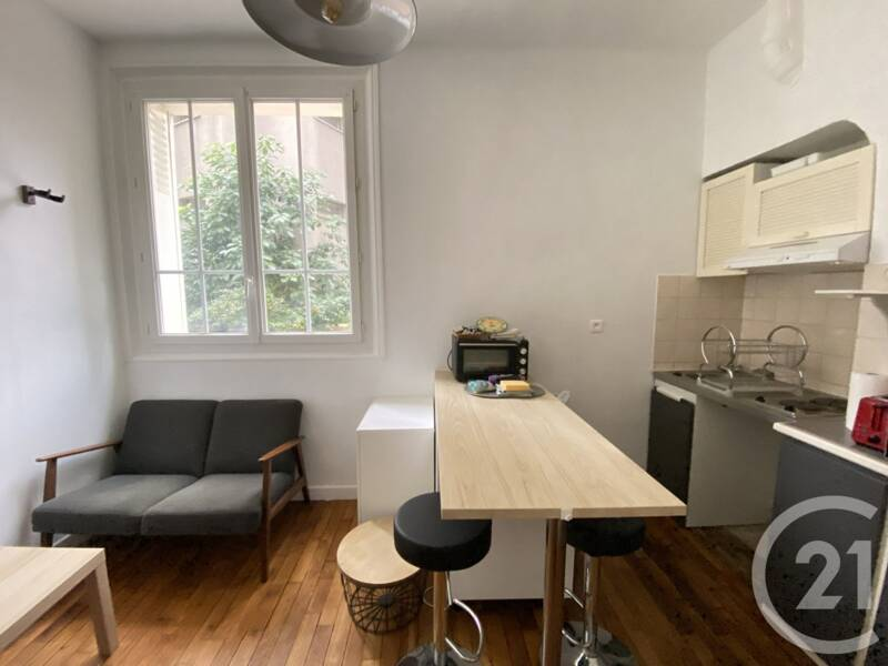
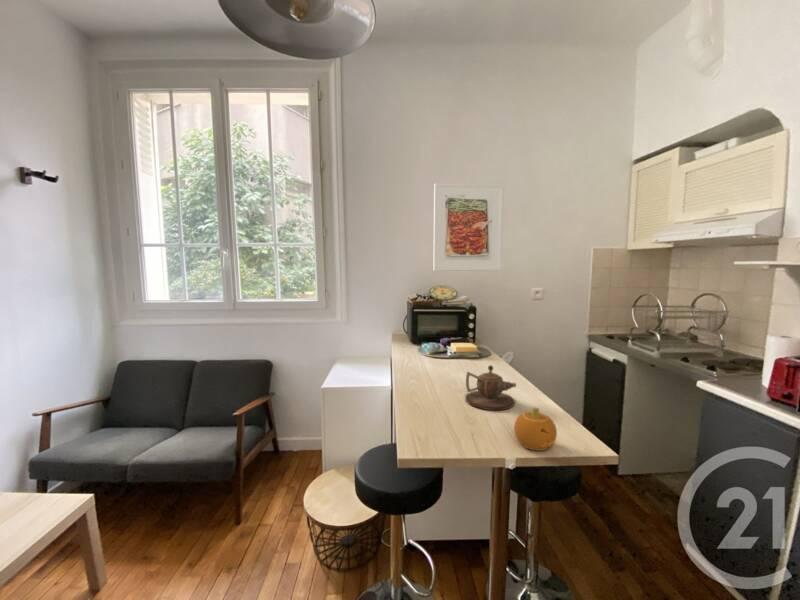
+ fruit (535, 426)
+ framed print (468, 227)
+ teapot (489, 383)
